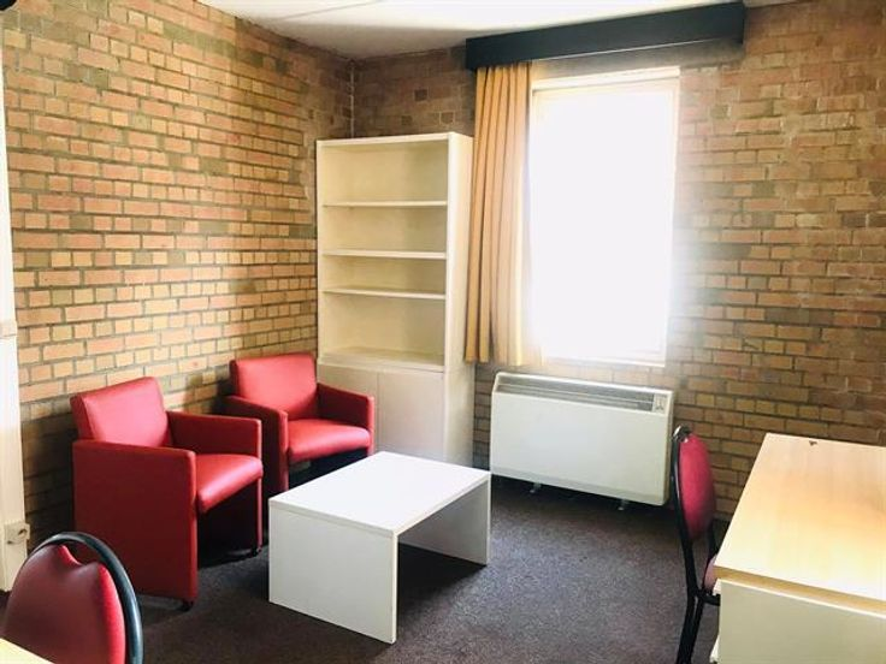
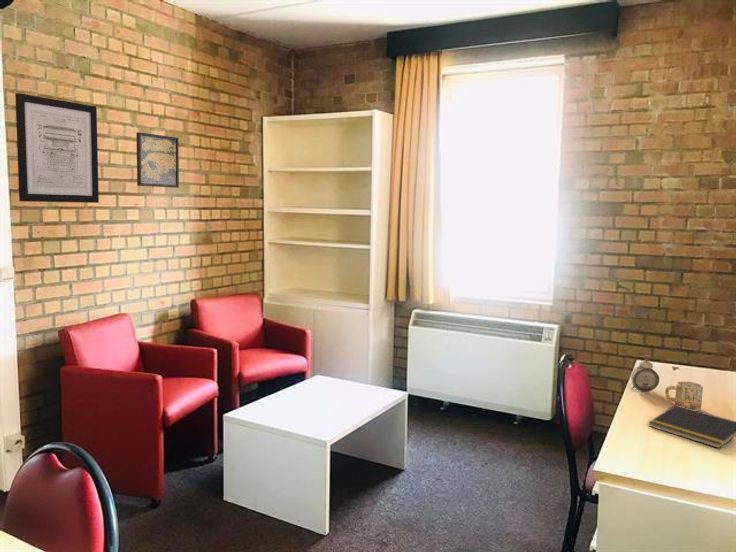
+ alarm clock (644, 372)
+ wall art (59, 151)
+ mug (683, 395)
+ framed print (158, 161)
+ notepad (696, 425)
